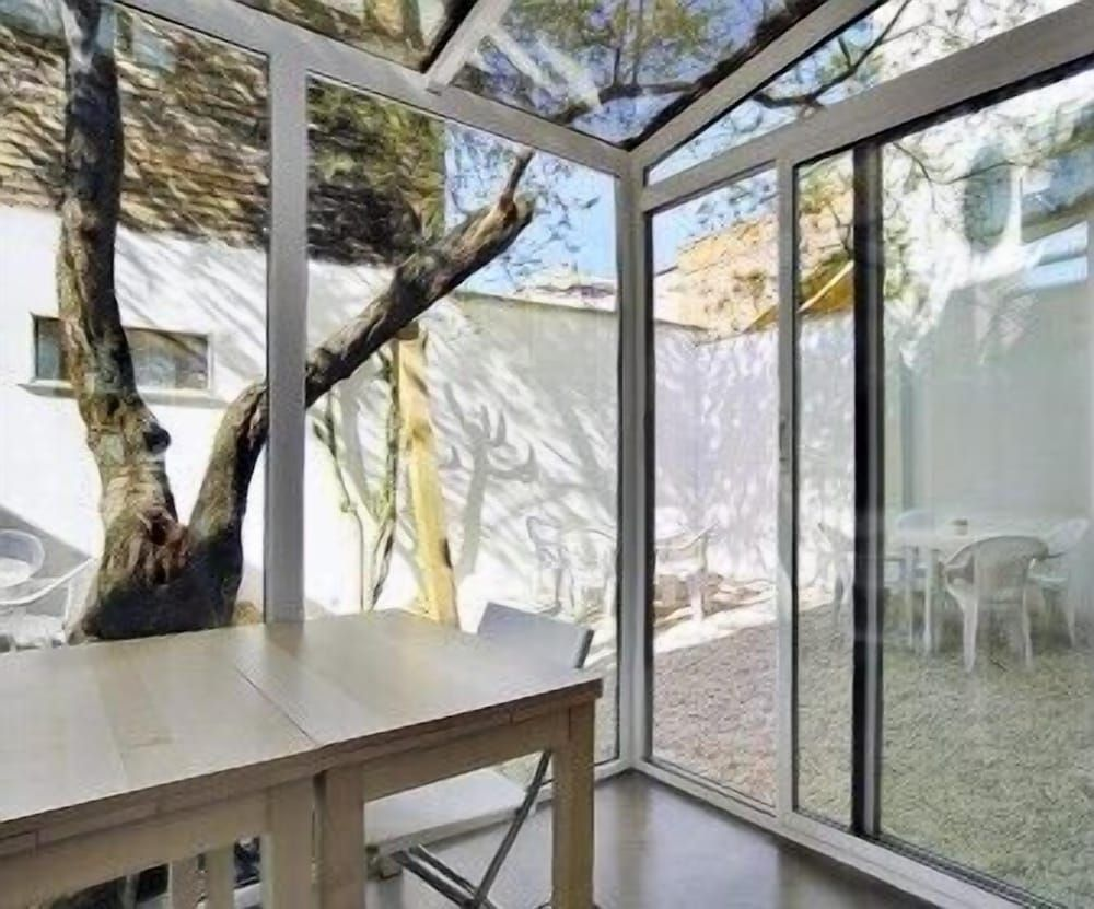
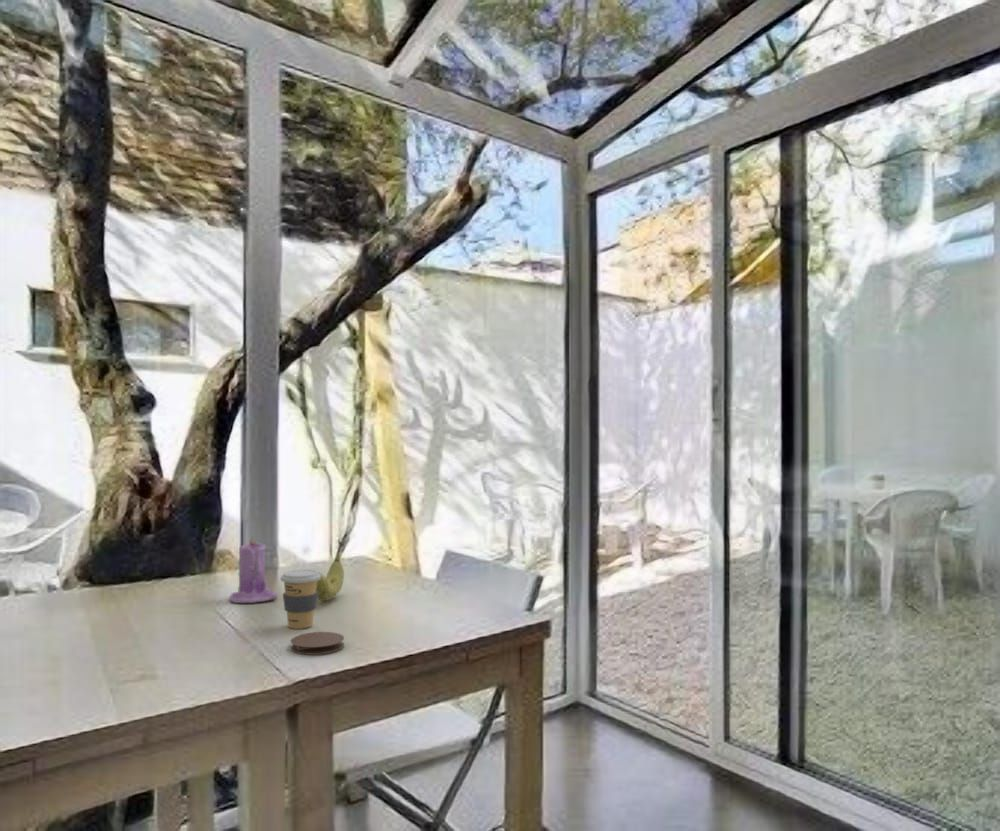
+ fruit (328, 572)
+ coffee cup (300, 599)
+ candle (252, 566)
+ coaster (317, 642)
